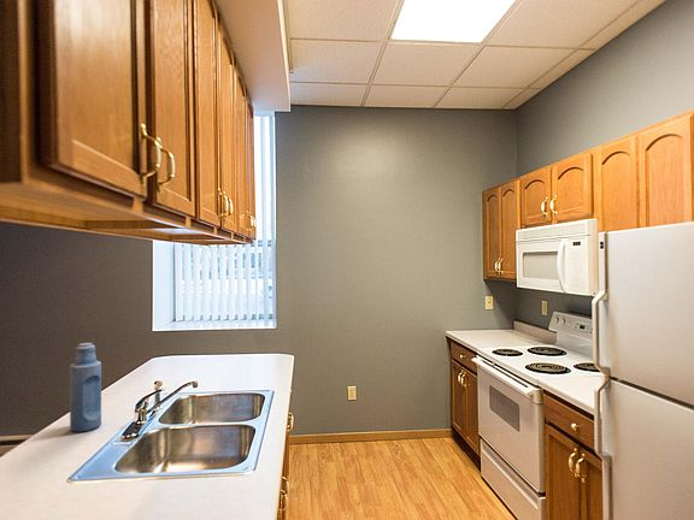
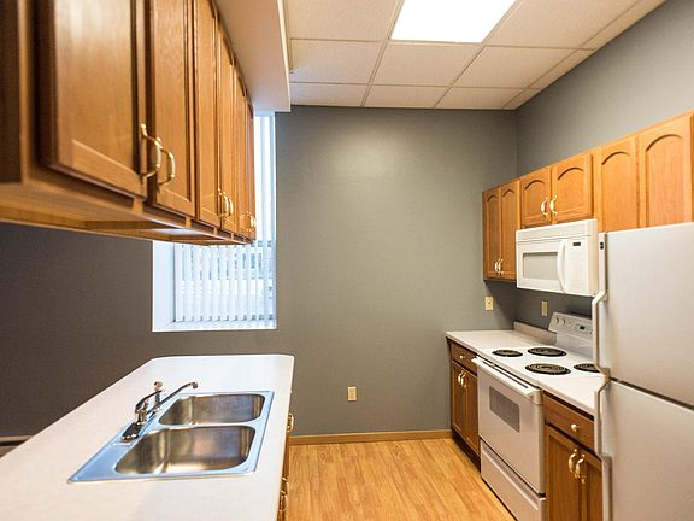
- bottle (86, 385)
